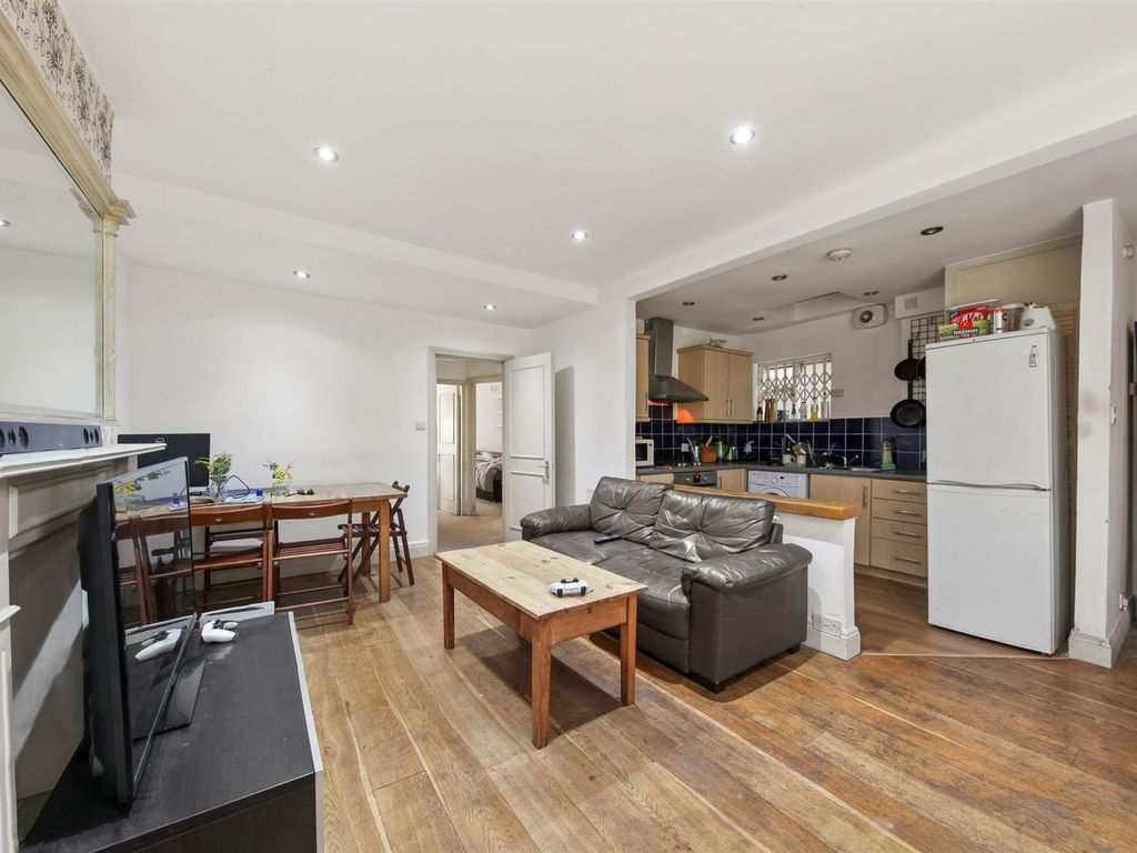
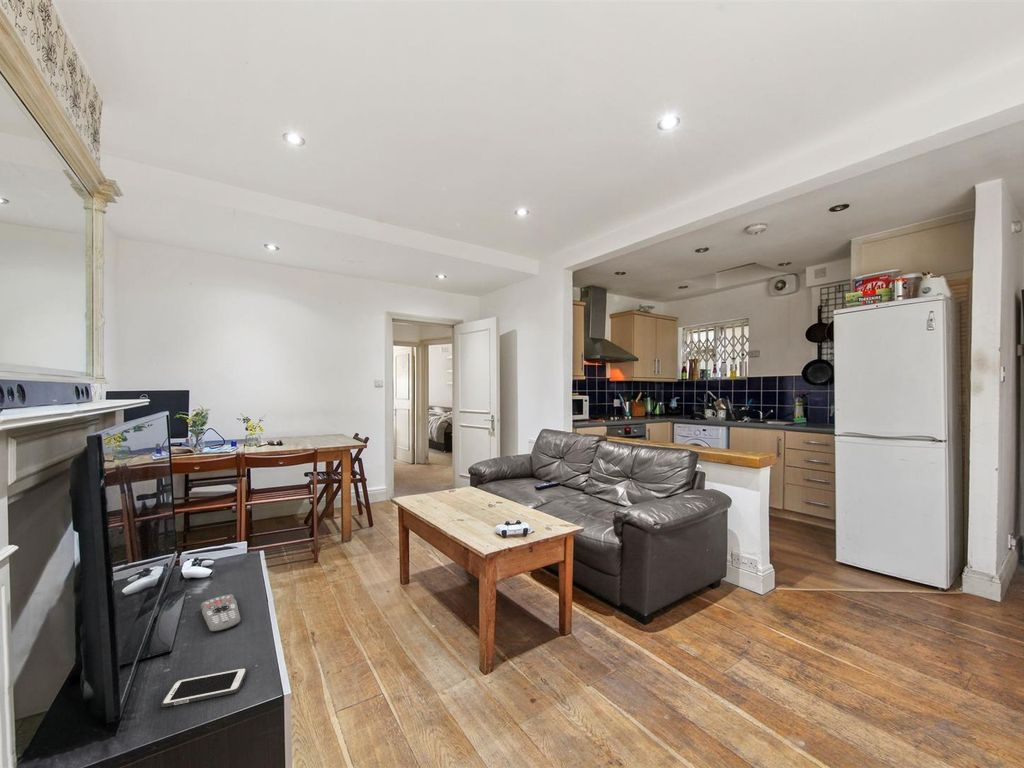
+ remote control (221, 612)
+ cell phone (206, 686)
